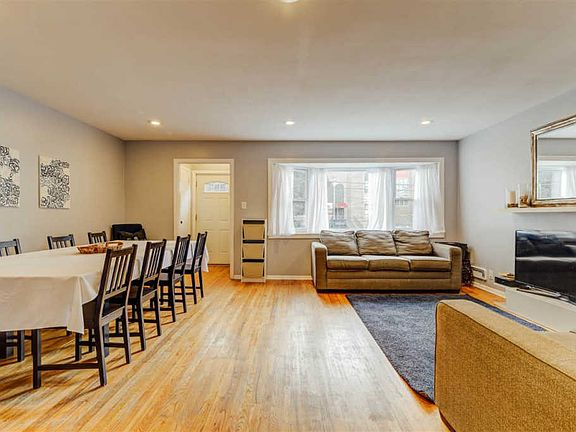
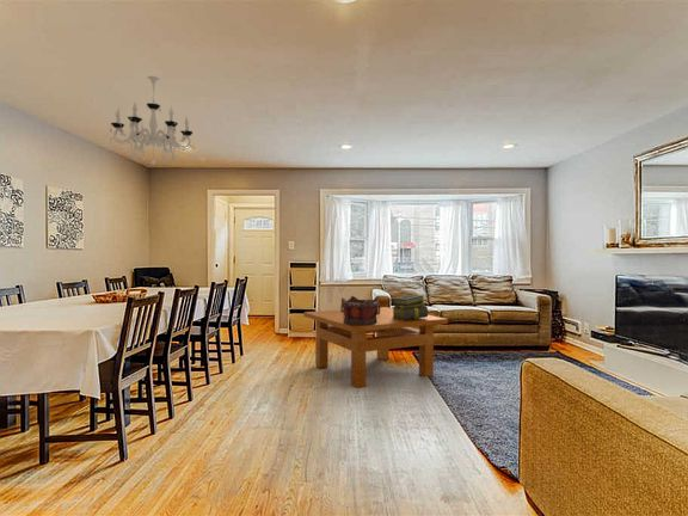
+ table (371, 343)
+ decorative container (360, 309)
+ chandelier (153, 121)
+ stack of books (408, 306)
